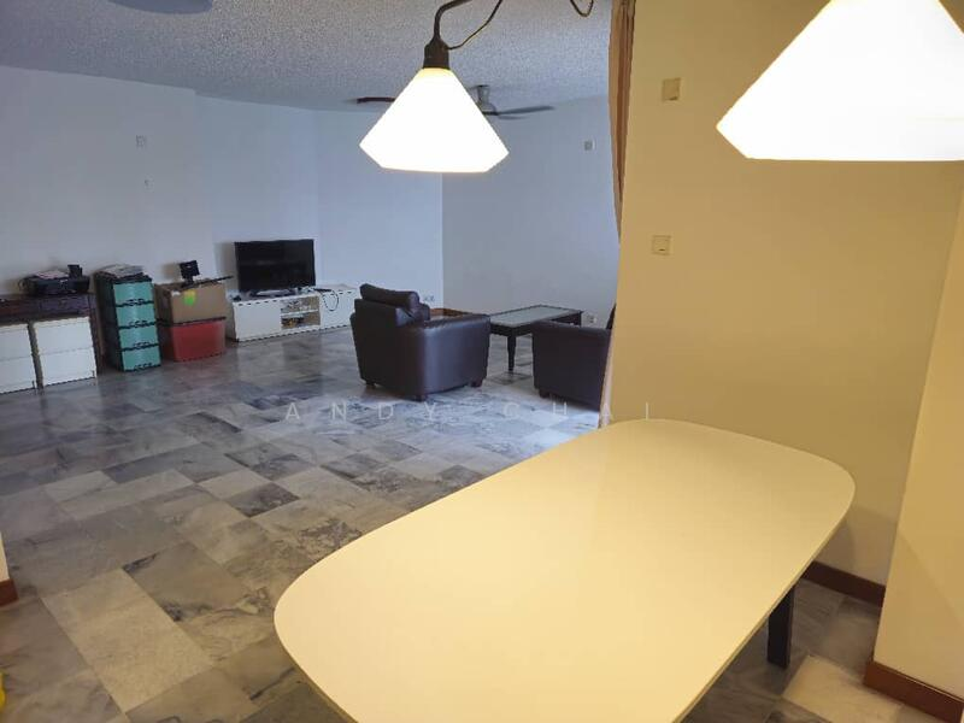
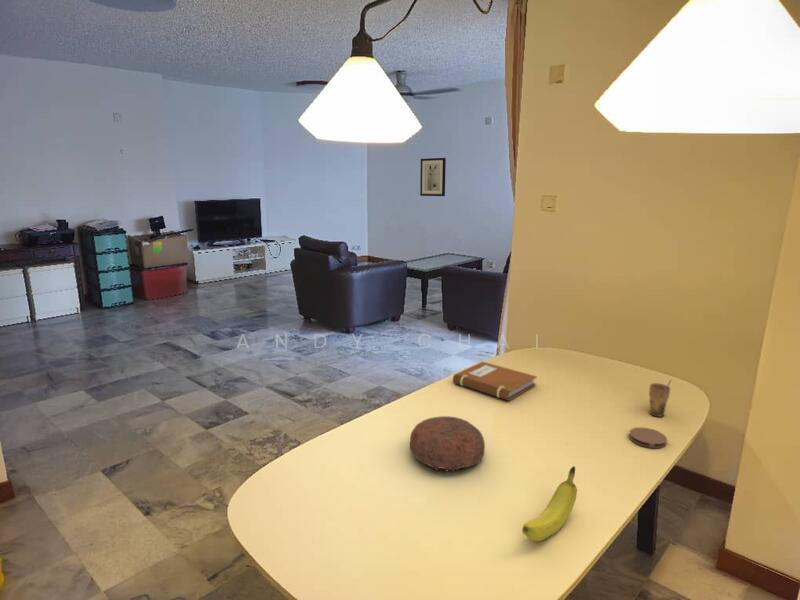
+ decorative bowl (446, 439)
+ notebook (492, 379)
+ fruit (551, 507)
+ cup (658, 396)
+ wall art (432, 177)
+ coaster (647, 437)
